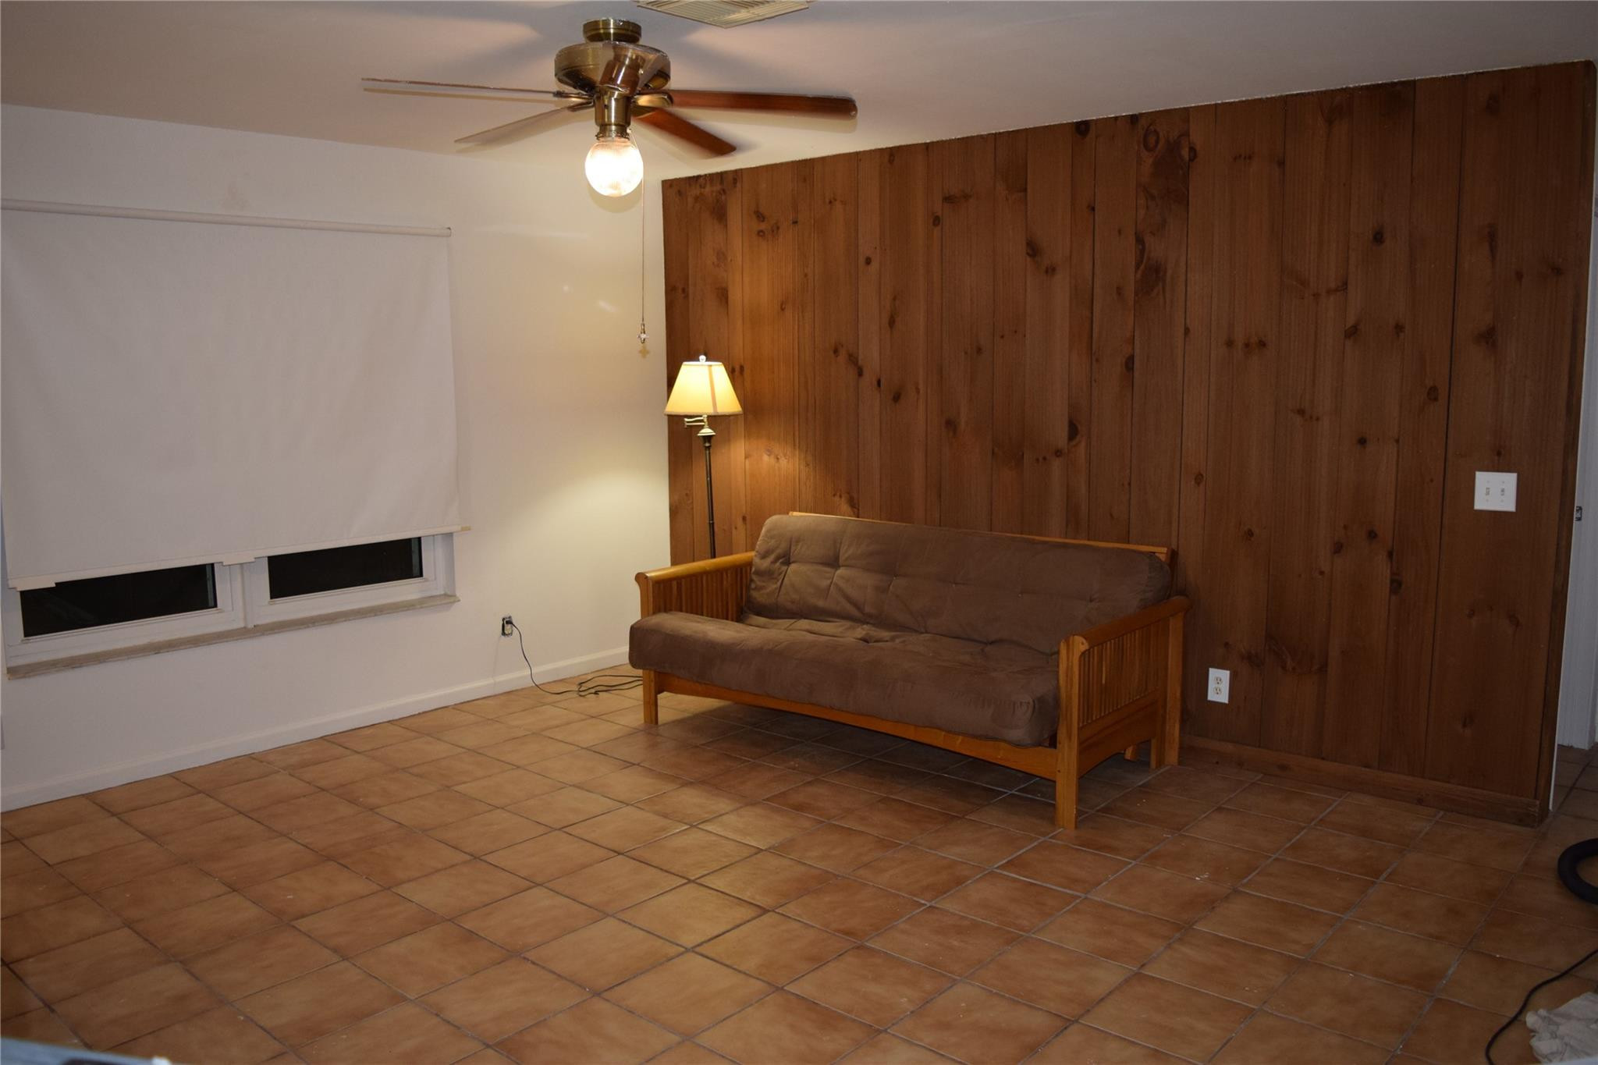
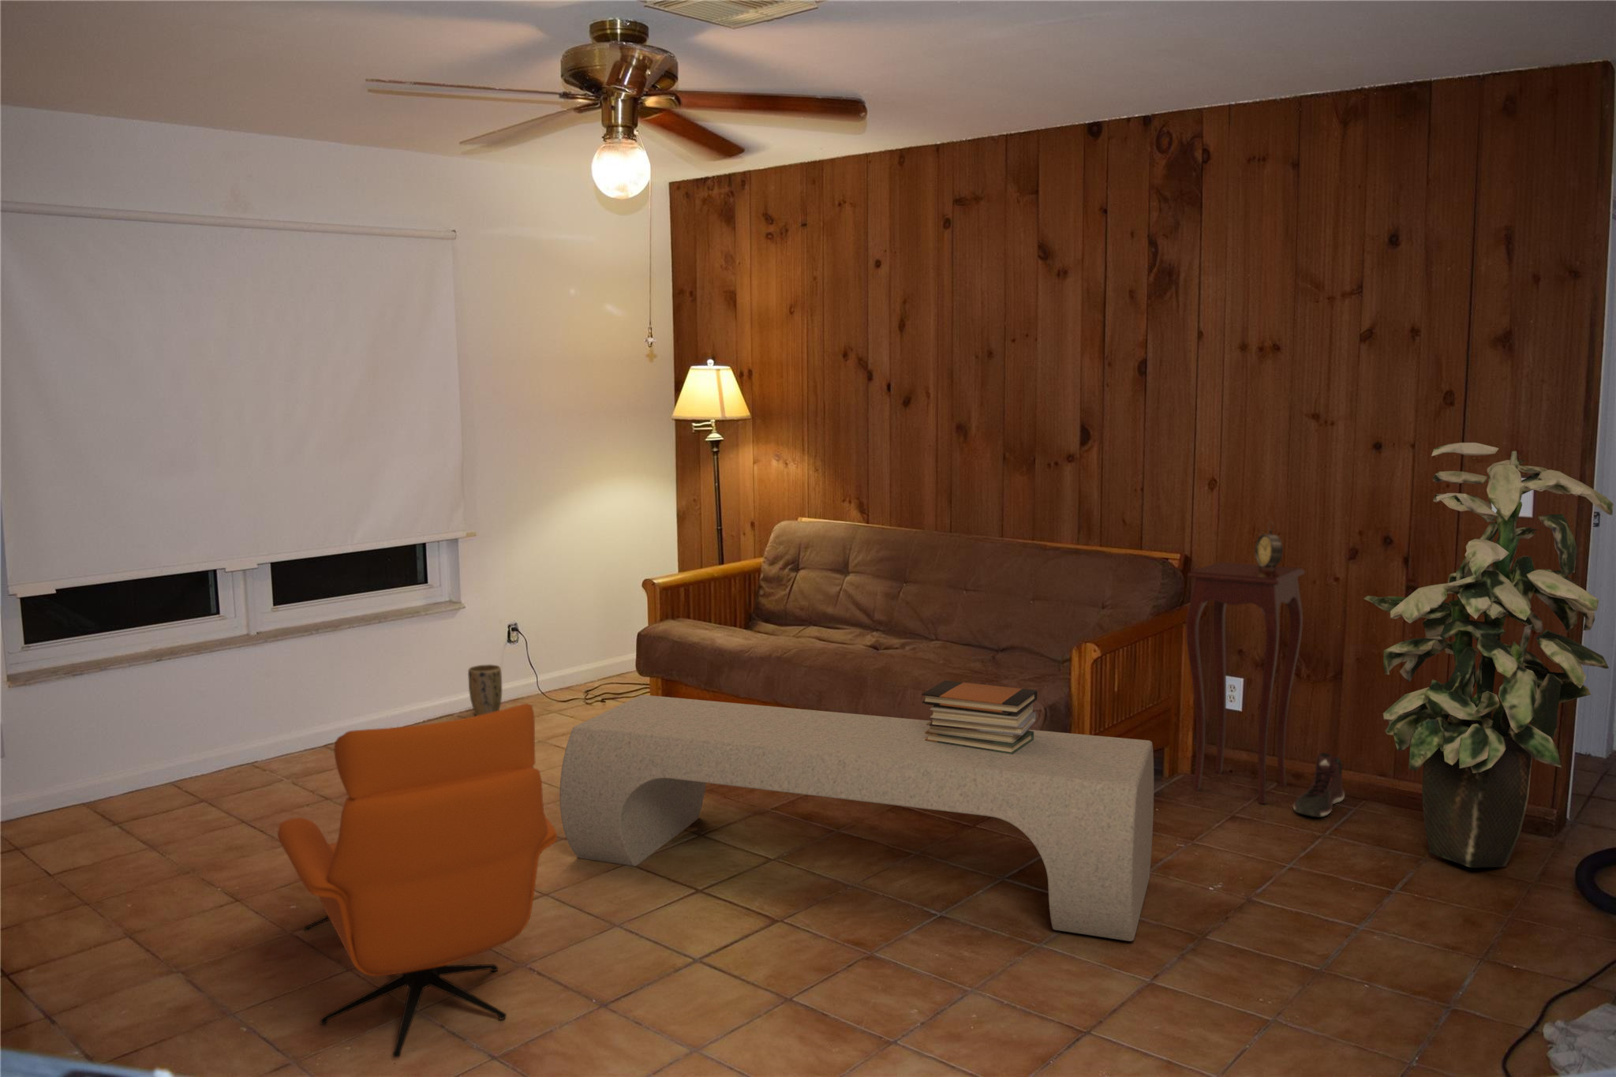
+ indoor plant (1478, 651)
+ book stack (980, 715)
+ plant pot (485, 690)
+ bench (854, 801)
+ side table (1226, 679)
+ sneaker (1318, 781)
+ armchair (394, 826)
+ alarm clock (1270, 545)
